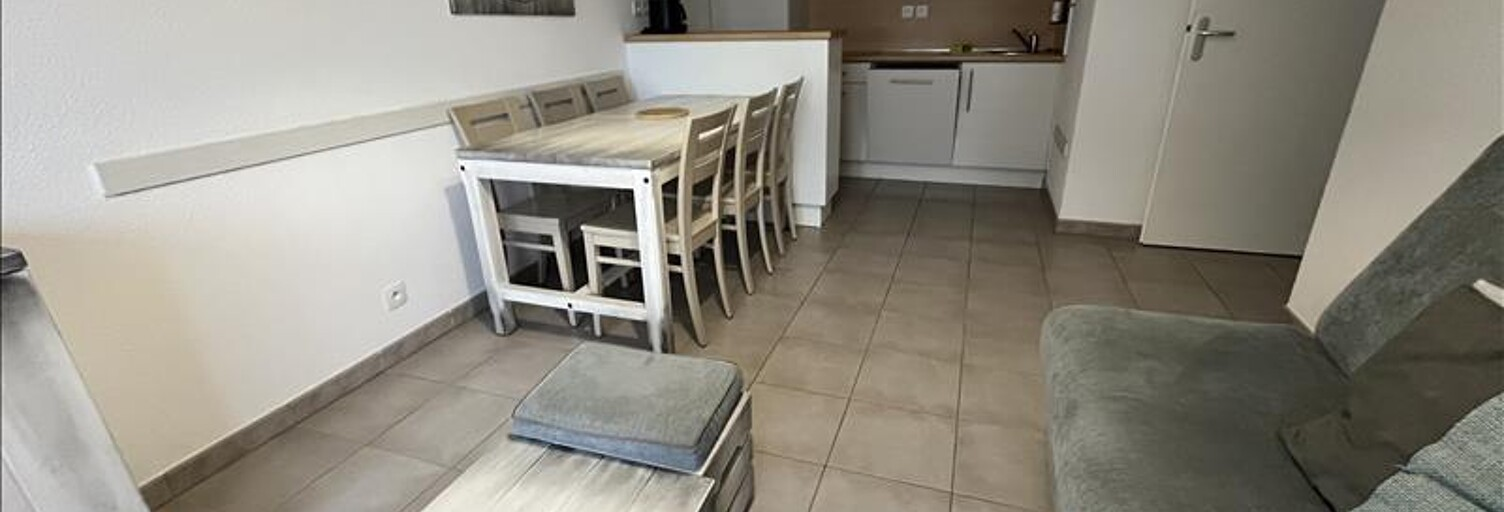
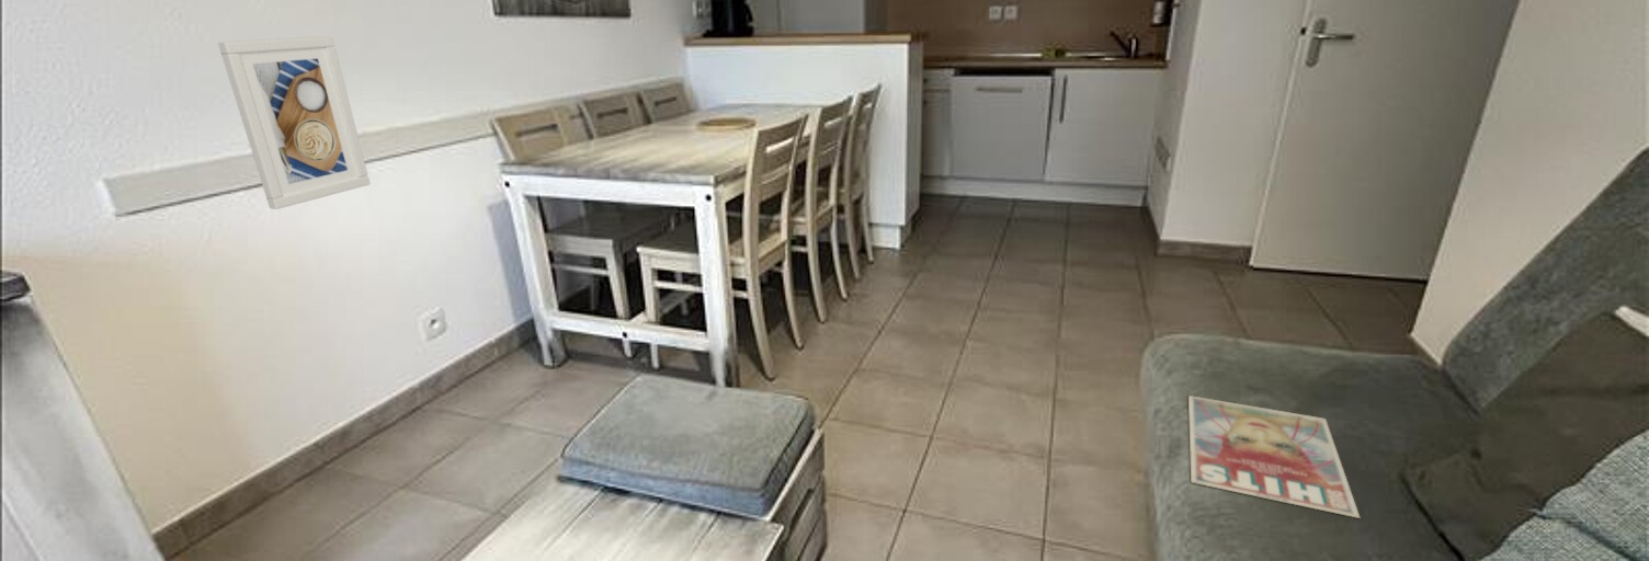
+ magazine (1262, 448)
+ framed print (302, 121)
